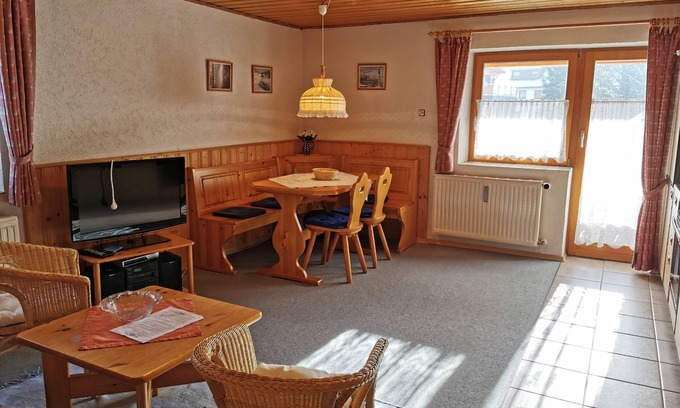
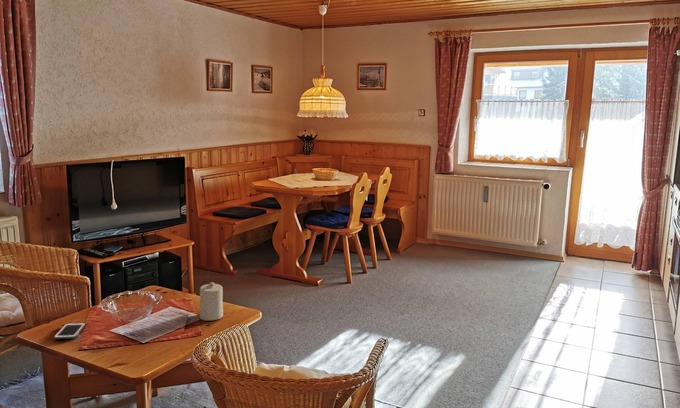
+ candle (211, 298)
+ cell phone (70, 330)
